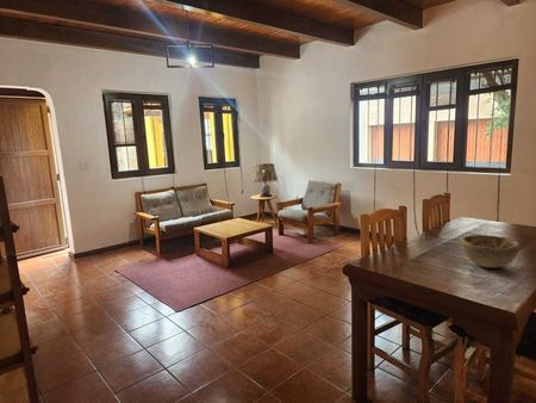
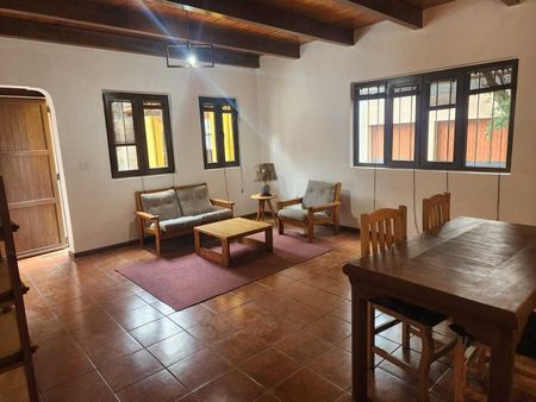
- decorative bowl (488, 253)
